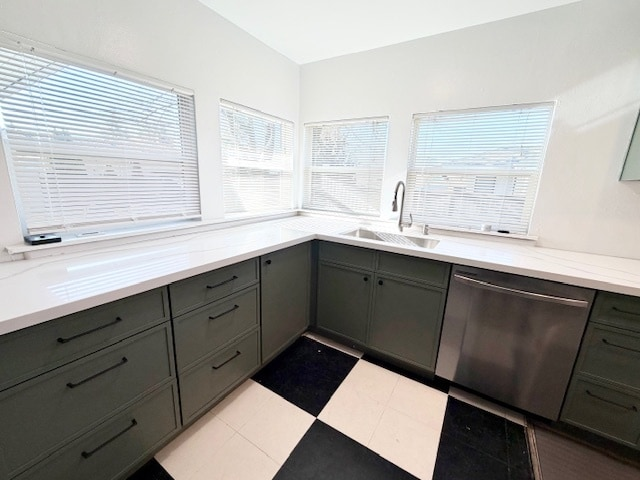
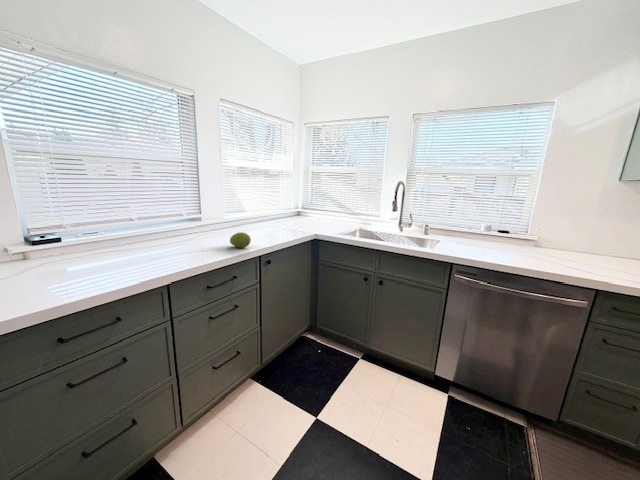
+ fruit (239, 239)
